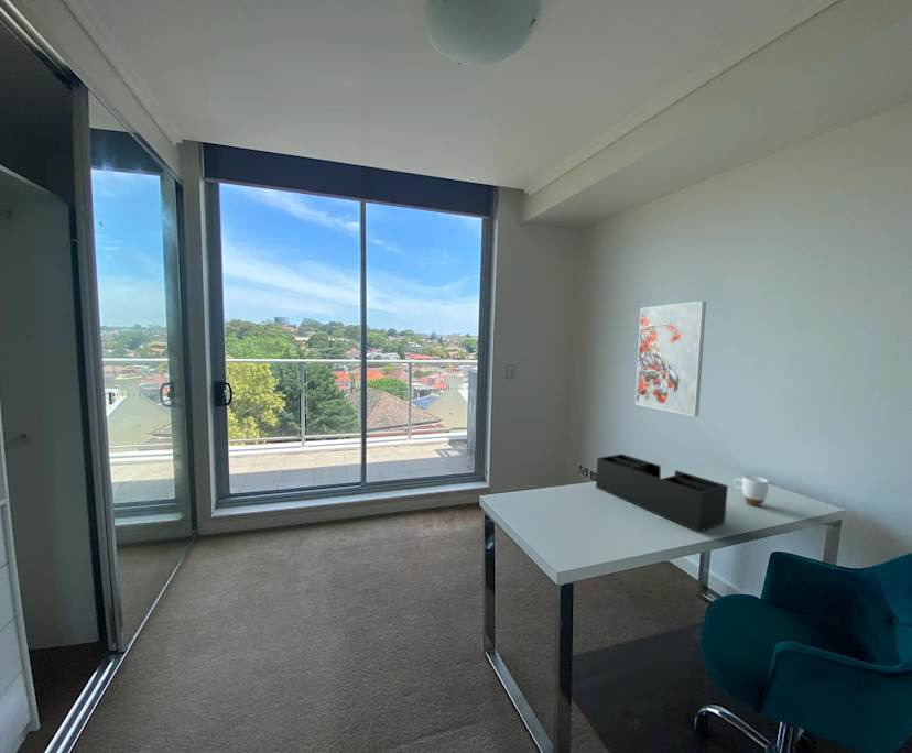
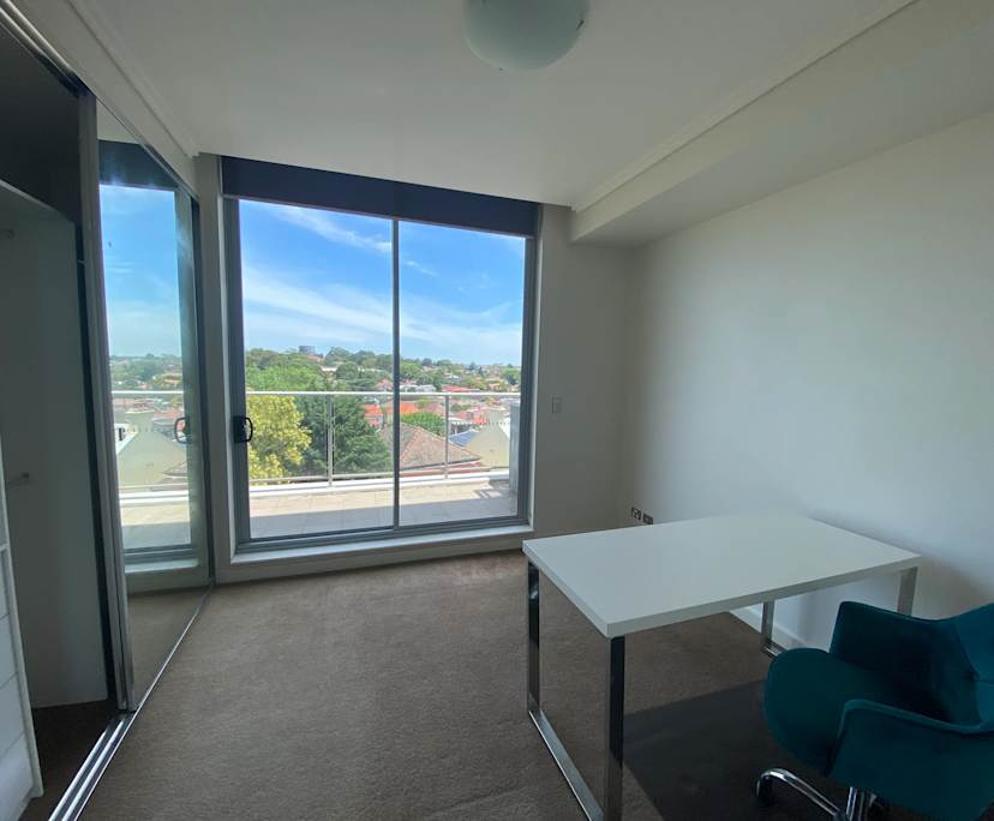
- desk organizer (654, 487)
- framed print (666, 358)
- mug (749, 489)
